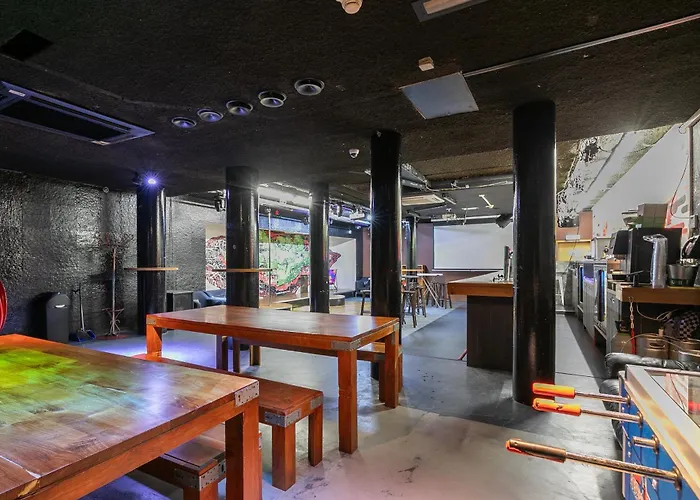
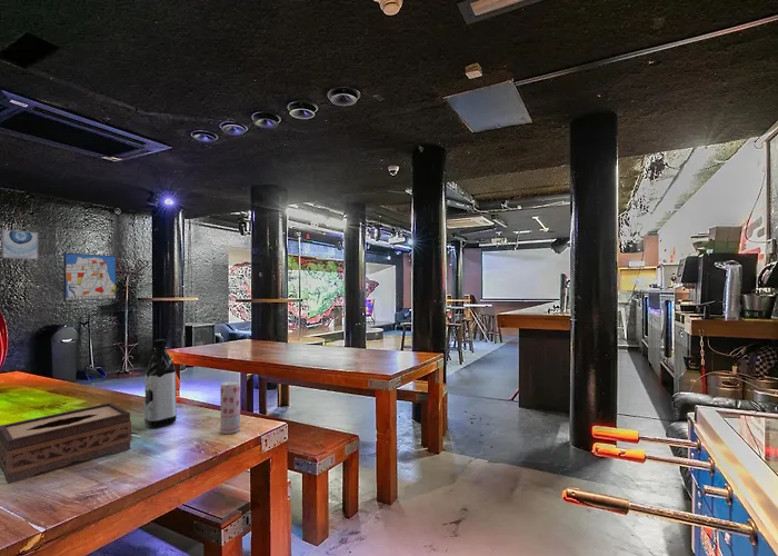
+ beverage can (230, 406)
+ water bottle (160, 381)
+ wall art (20, 245)
+ tissue box (67, 437)
+ wall art (91, 277)
